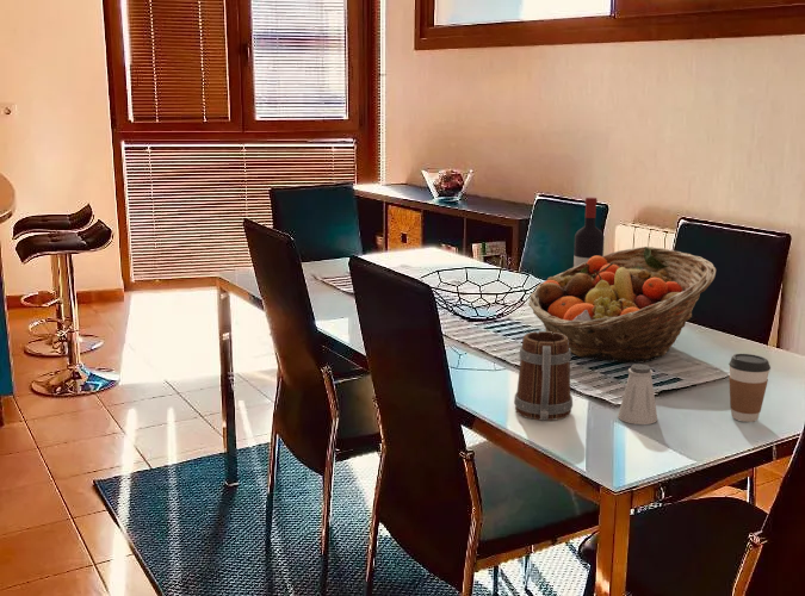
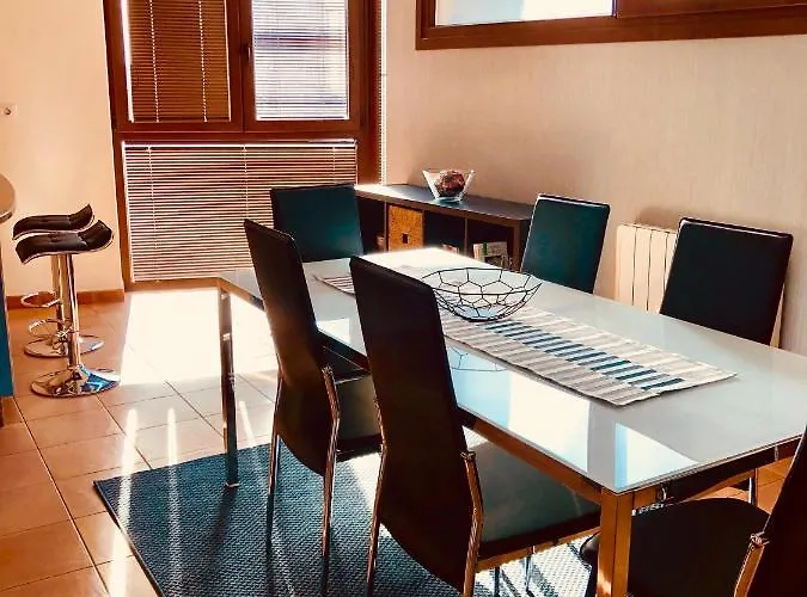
- saltshaker (638, 392)
- fruit basket (618, 299)
- mug (544, 378)
- coffee cup (747, 387)
- wine bottle (588, 252)
